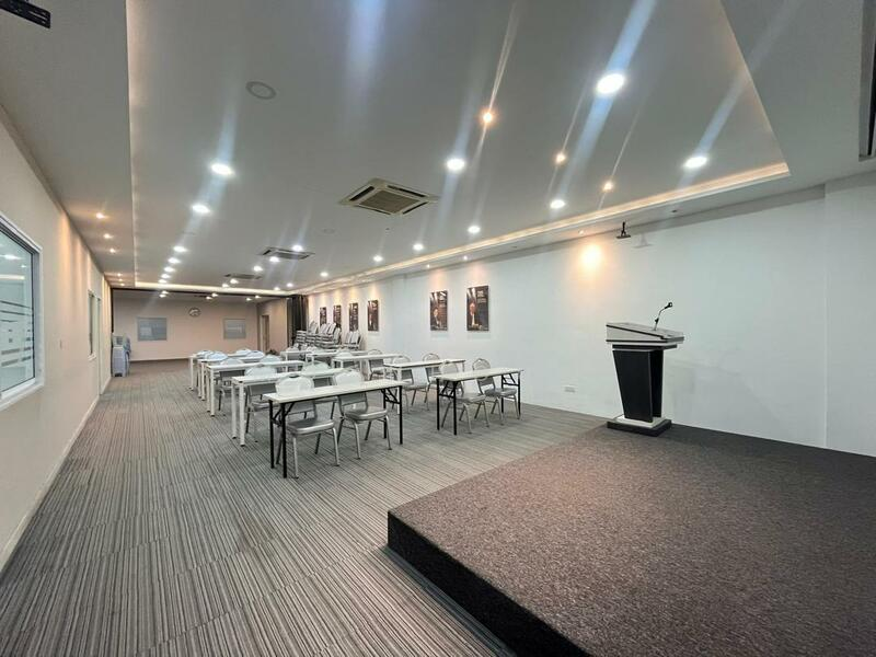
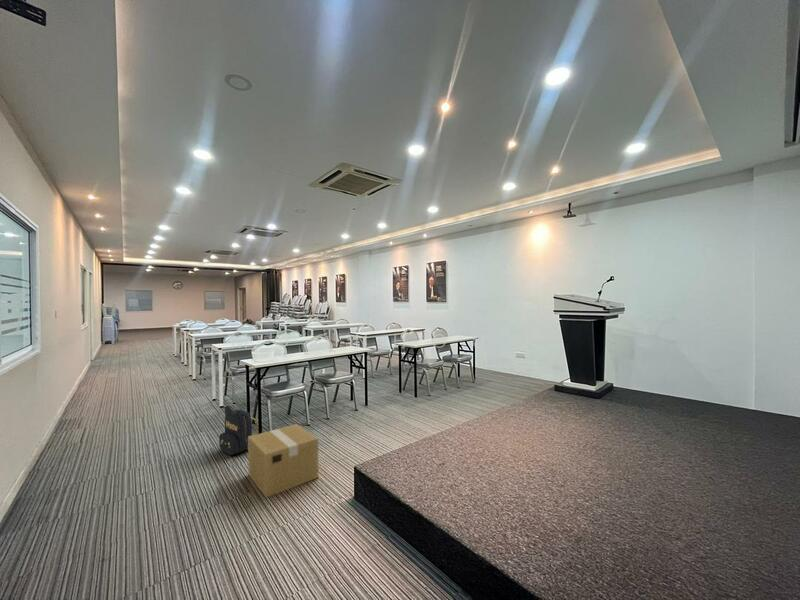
+ cardboard box (283, 456)
+ backpack (239, 427)
